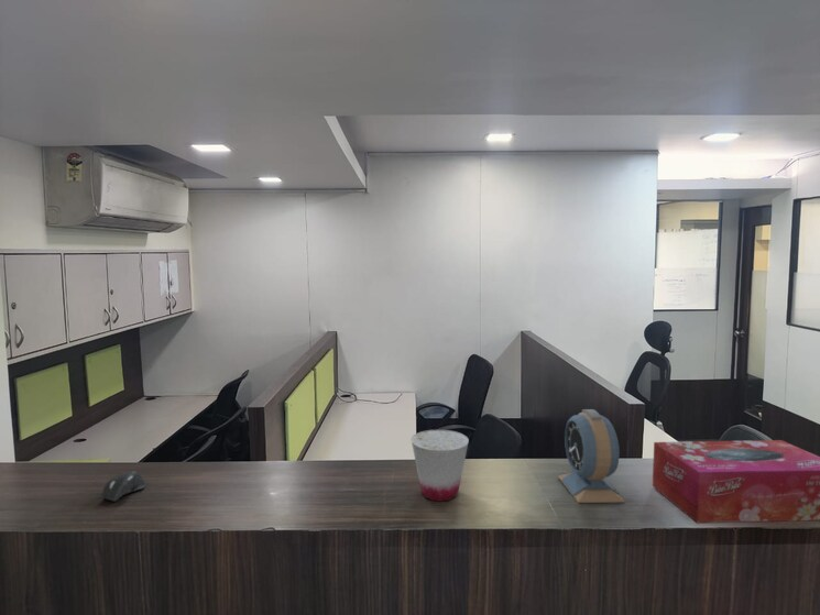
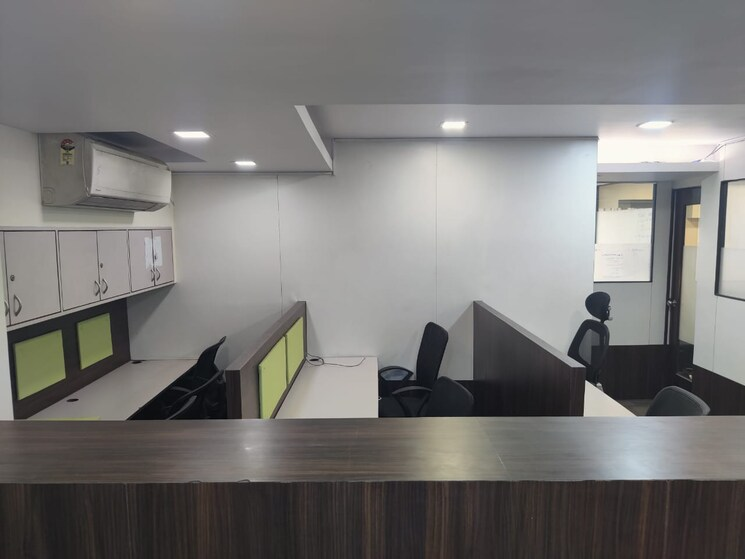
- tissue box (742, 477)
- alarm clock (590, 450)
- cup (439, 465)
- computer mouse (125, 482)
